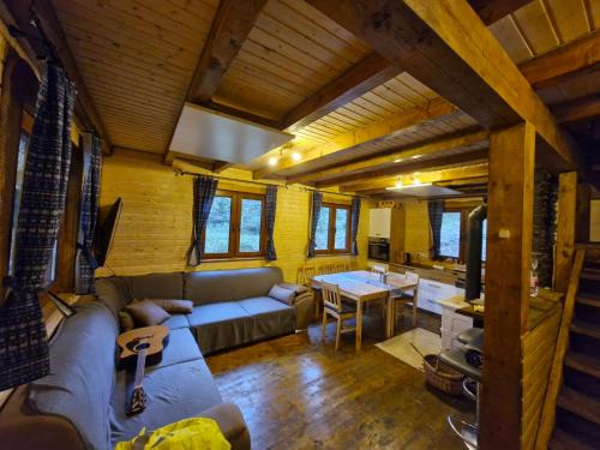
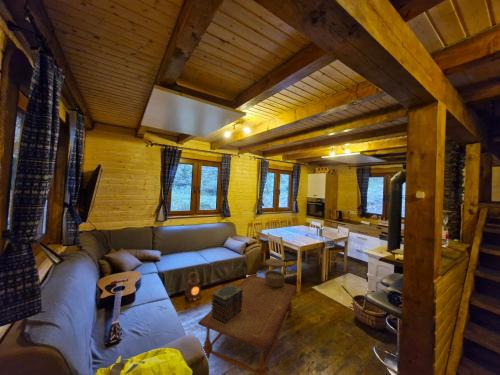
+ decorative container (274, 273)
+ coffee table (255, 316)
+ book stack (227, 302)
+ lantern (192, 286)
